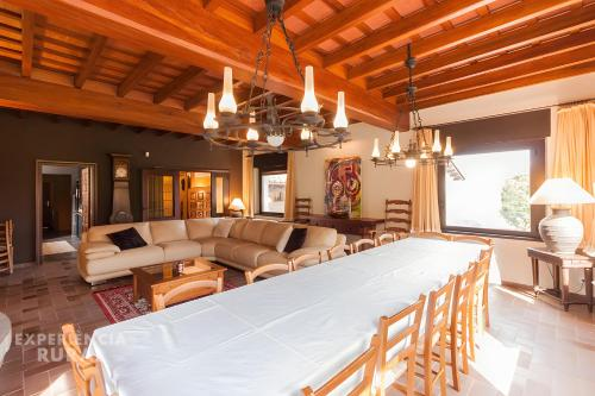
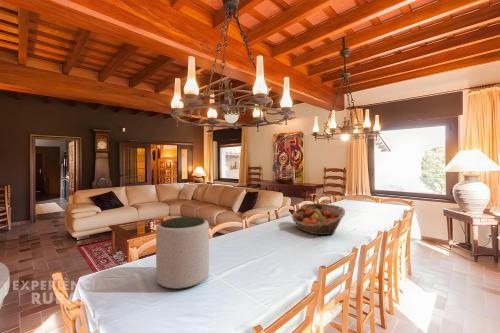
+ plant pot (183, 249)
+ fruit basket (317, 217)
